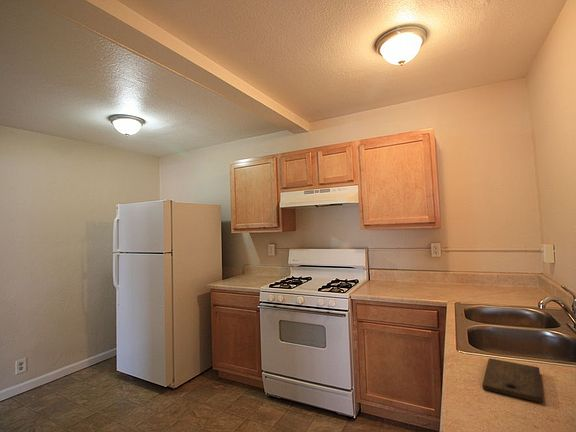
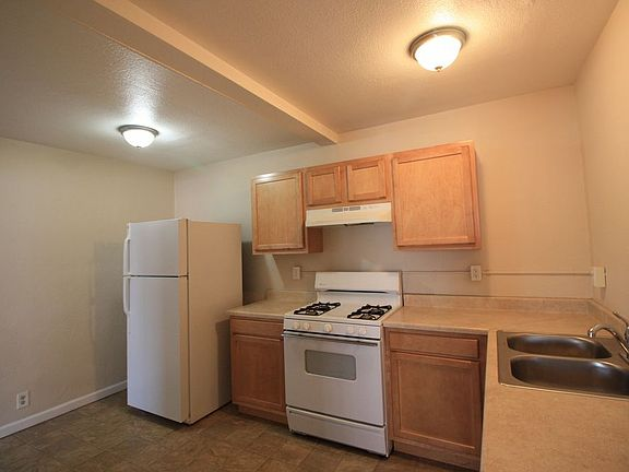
- cutting board (512, 377)
